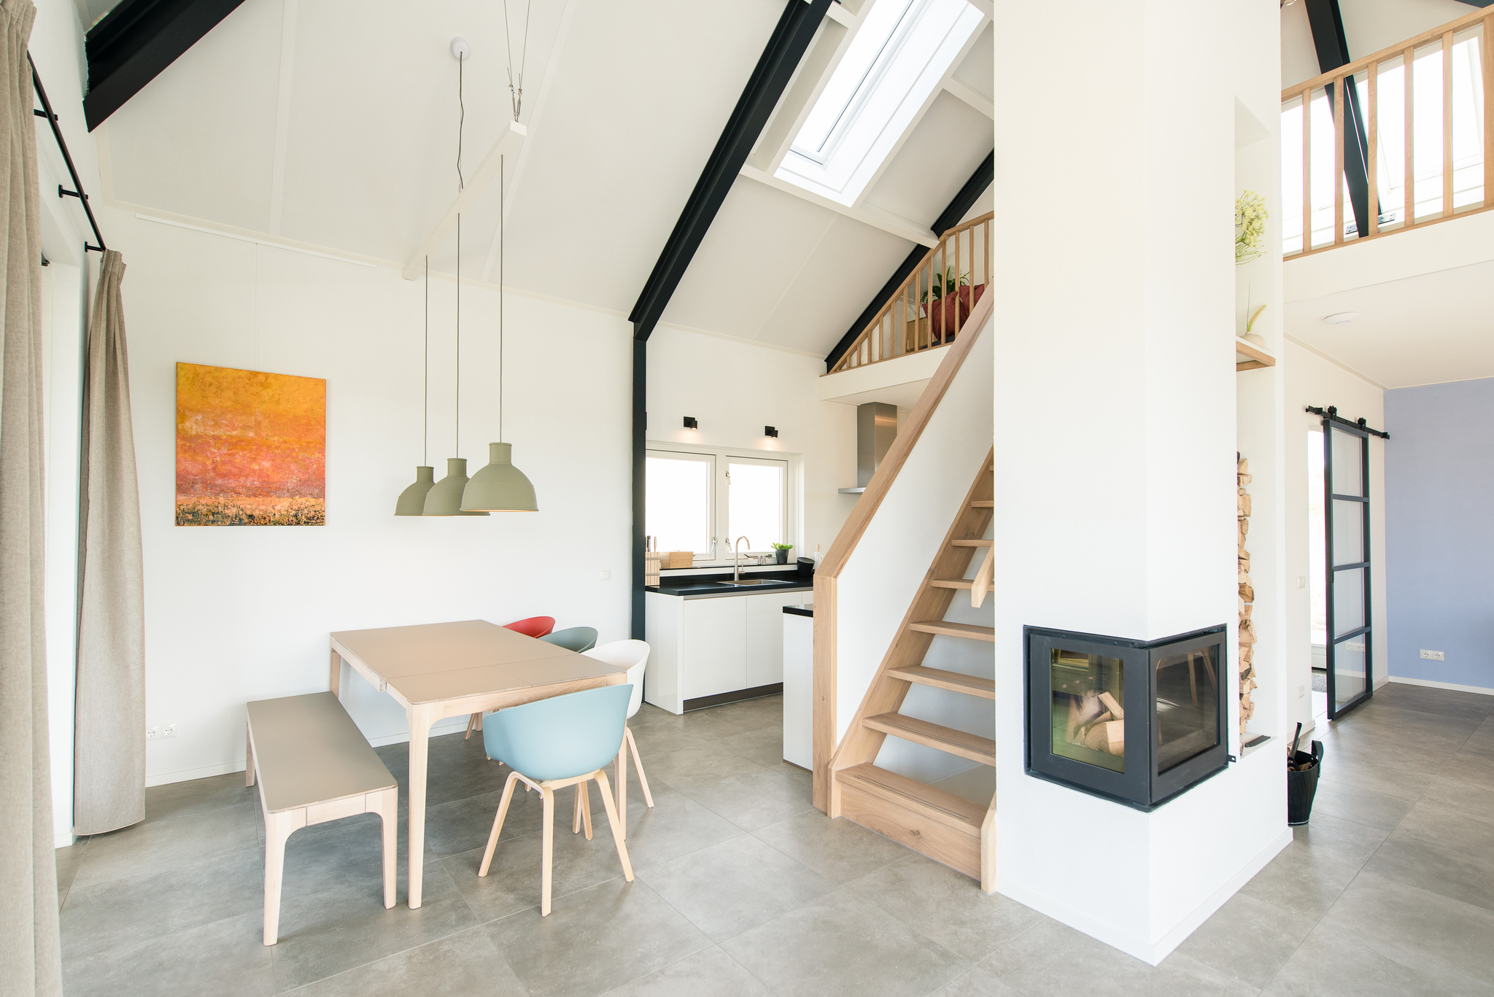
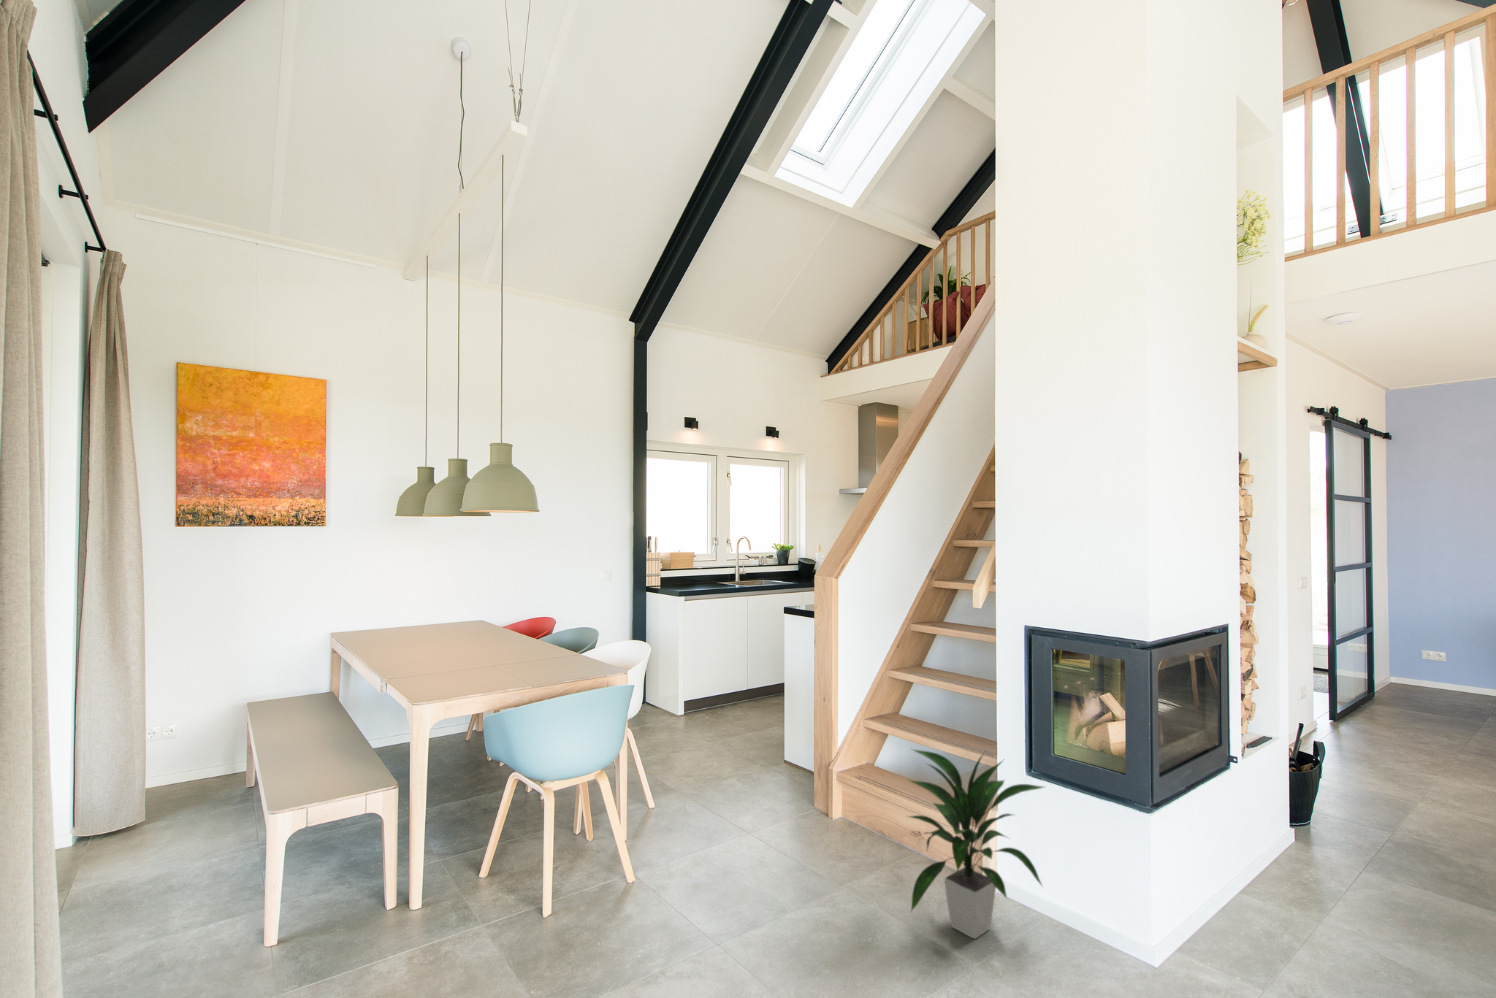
+ indoor plant (962, 836)
